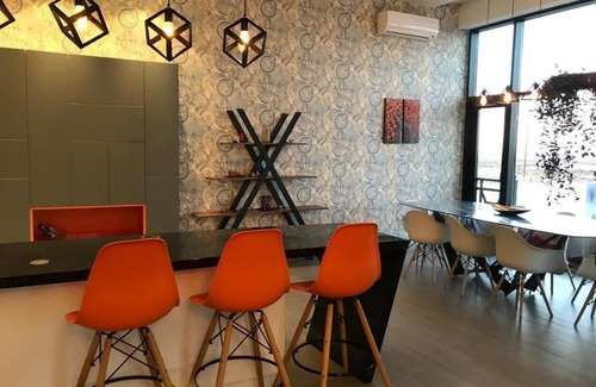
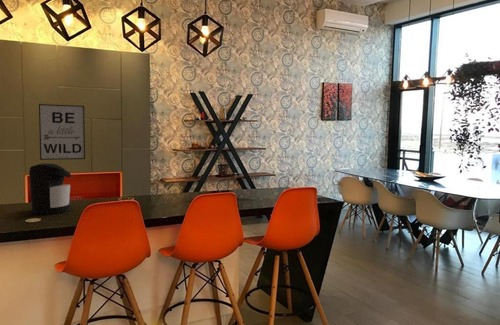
+ wall art (62, 132)
+ coffee maker (52, 186)
